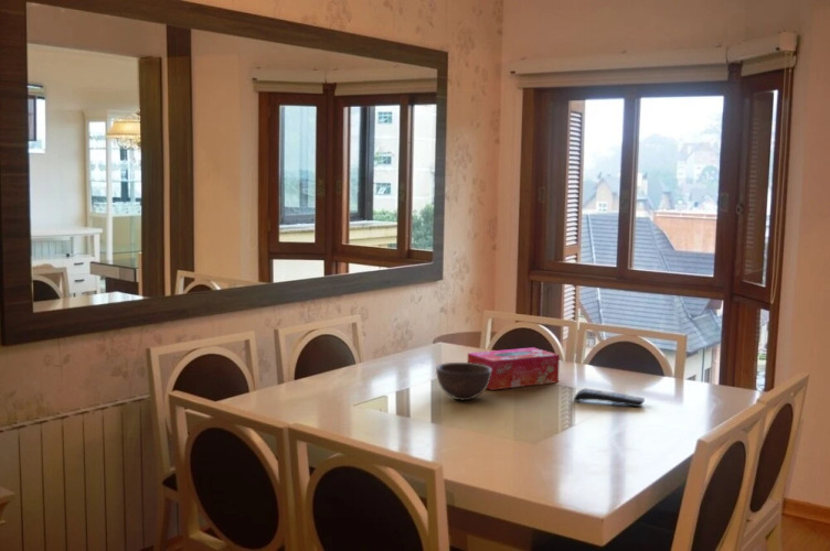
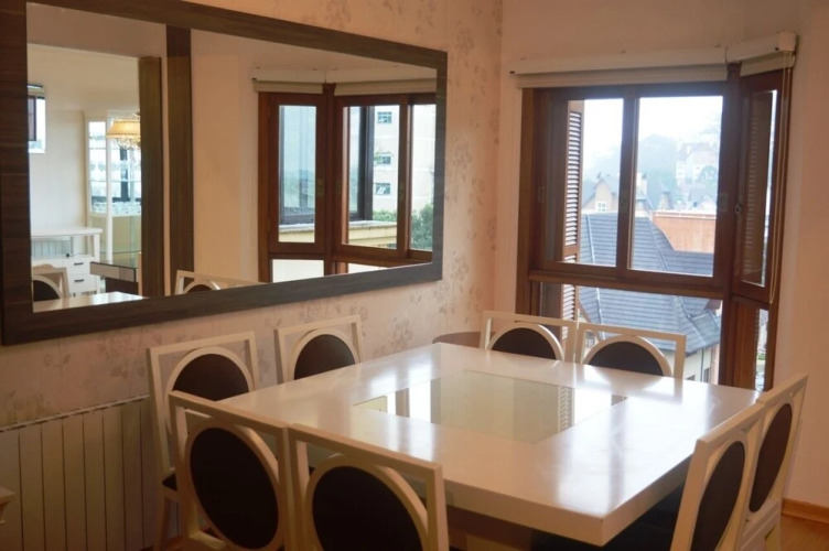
- tissue box (512, 367)
- bowl (462, 382)
- remote control (608, 397)
